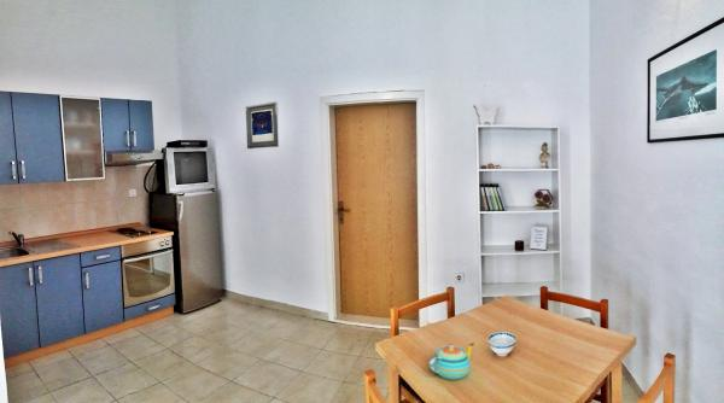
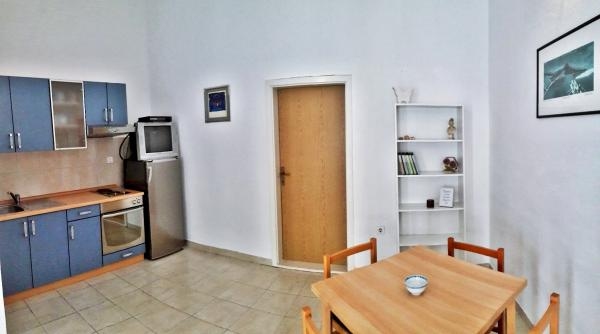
- teapot (453, 358)
